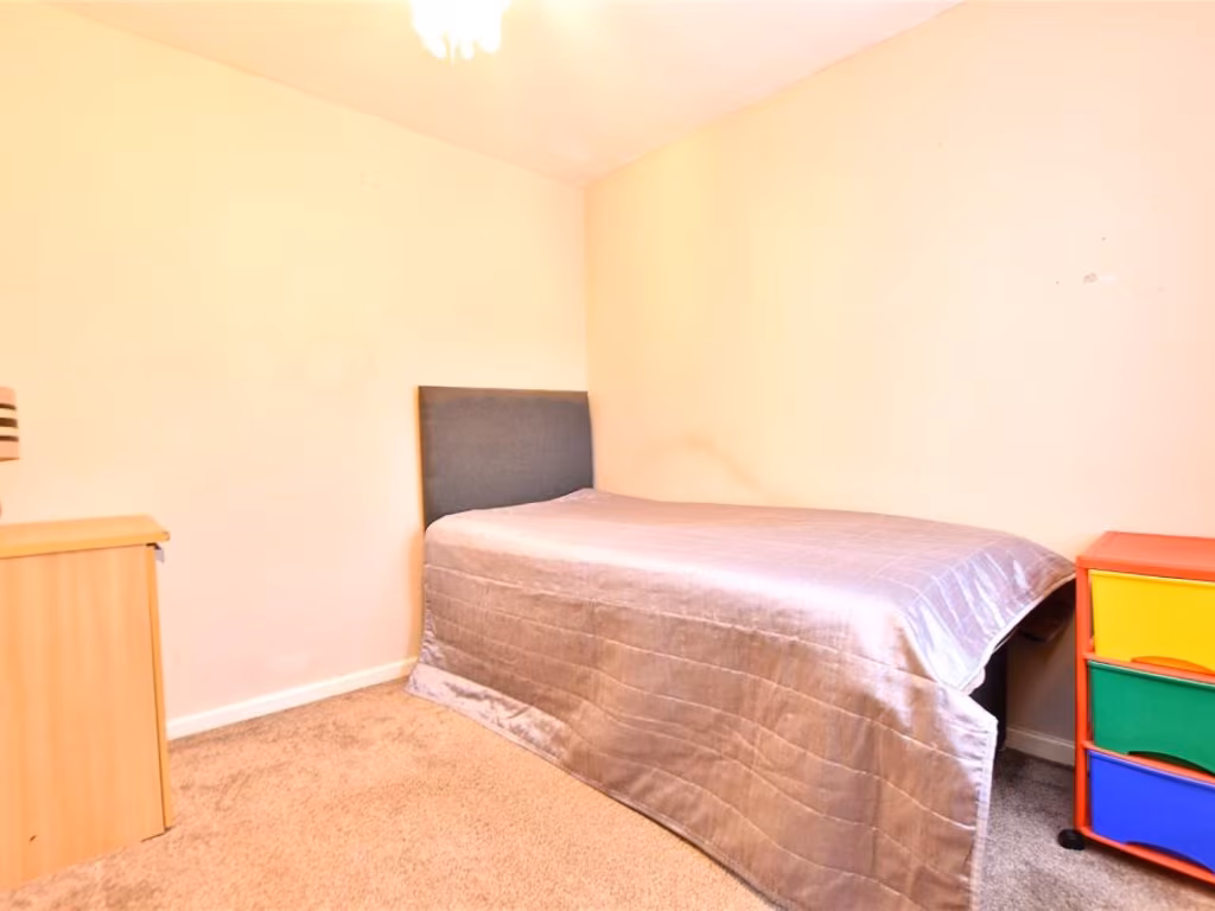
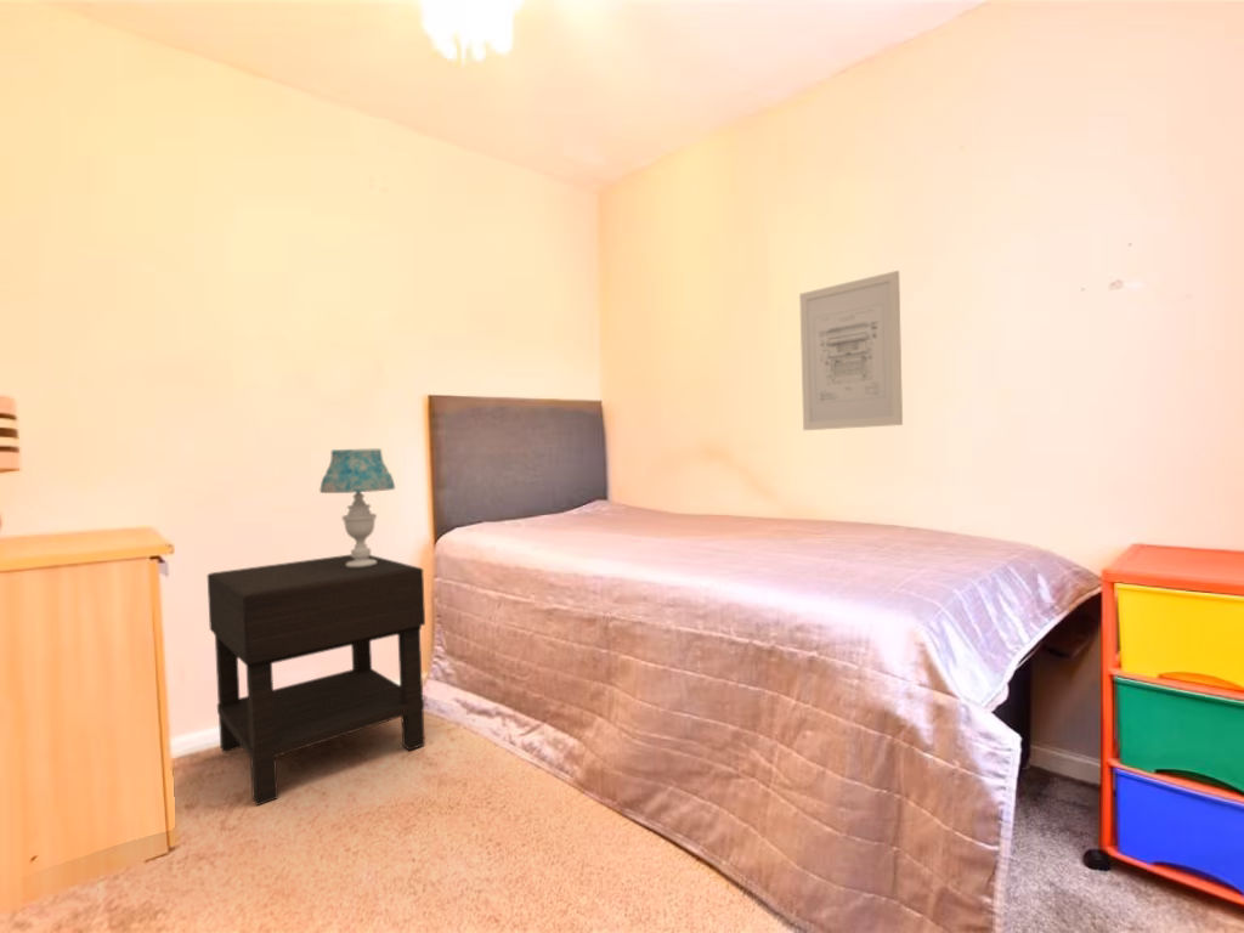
+ table lamp (358, 507)
+ nightstand (317, 652)
+ wall art (848, 355)
